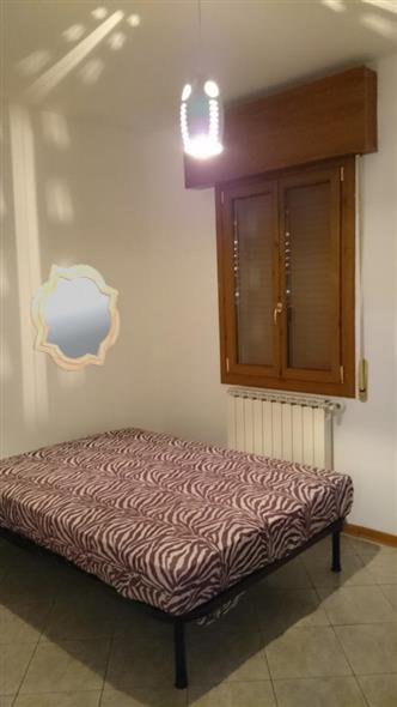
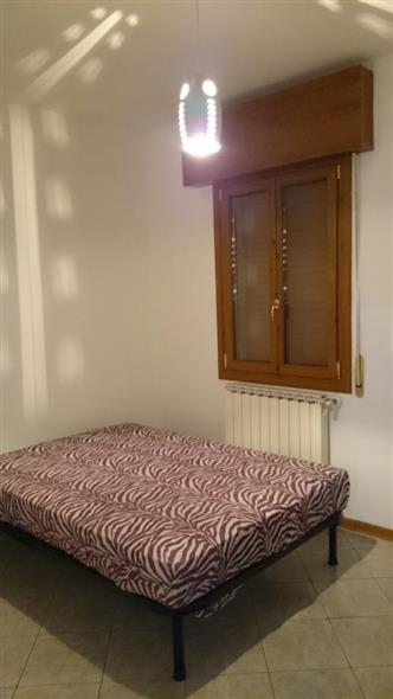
- mirror (79, 318)
